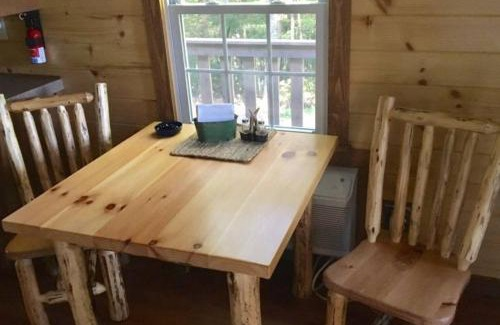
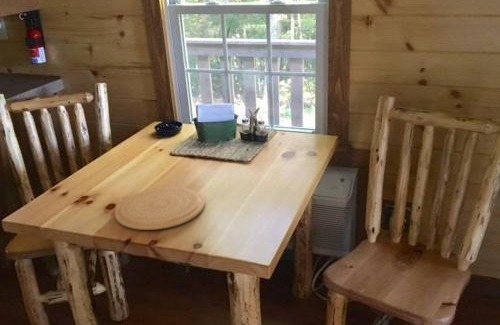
+ plate (160, 206)
